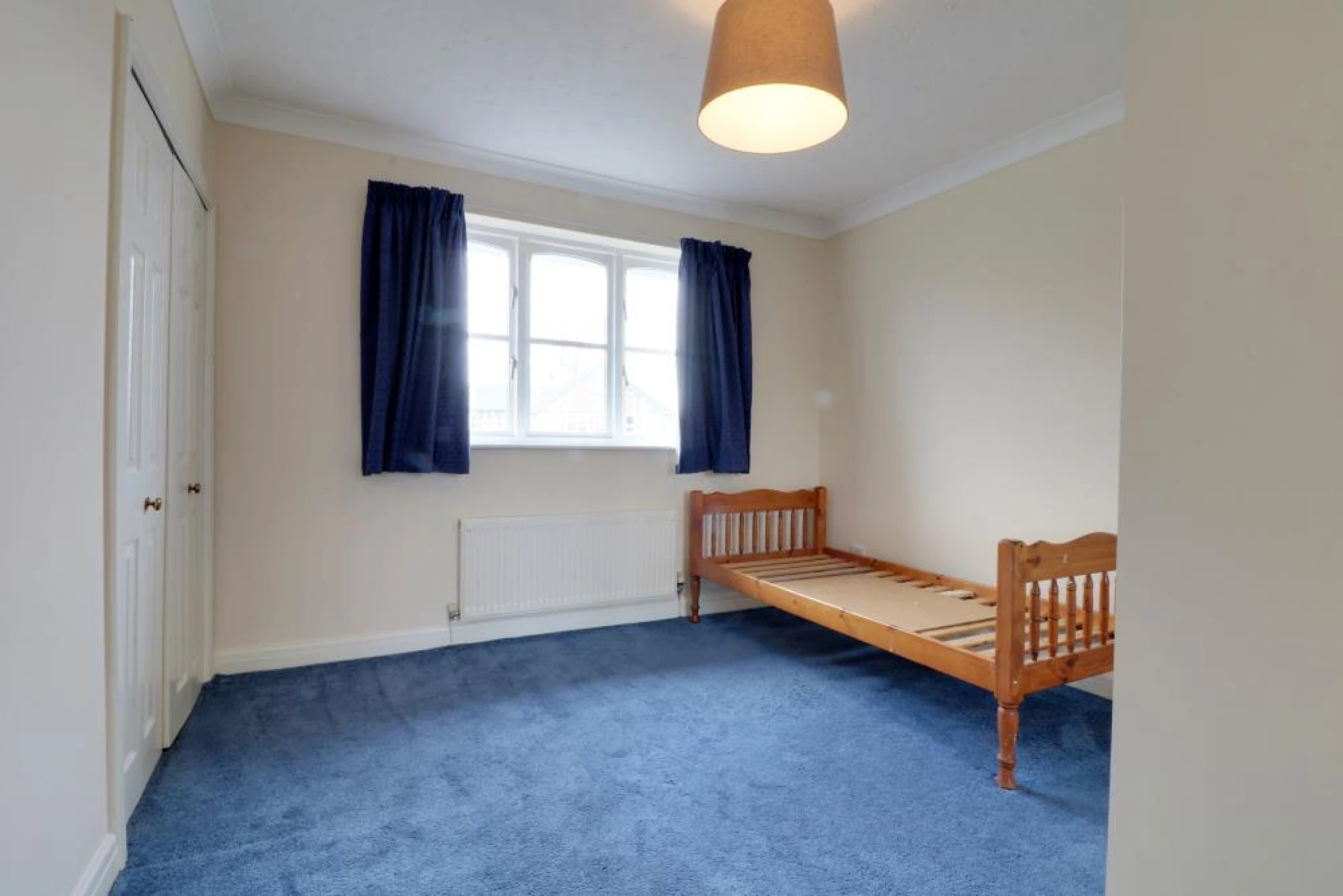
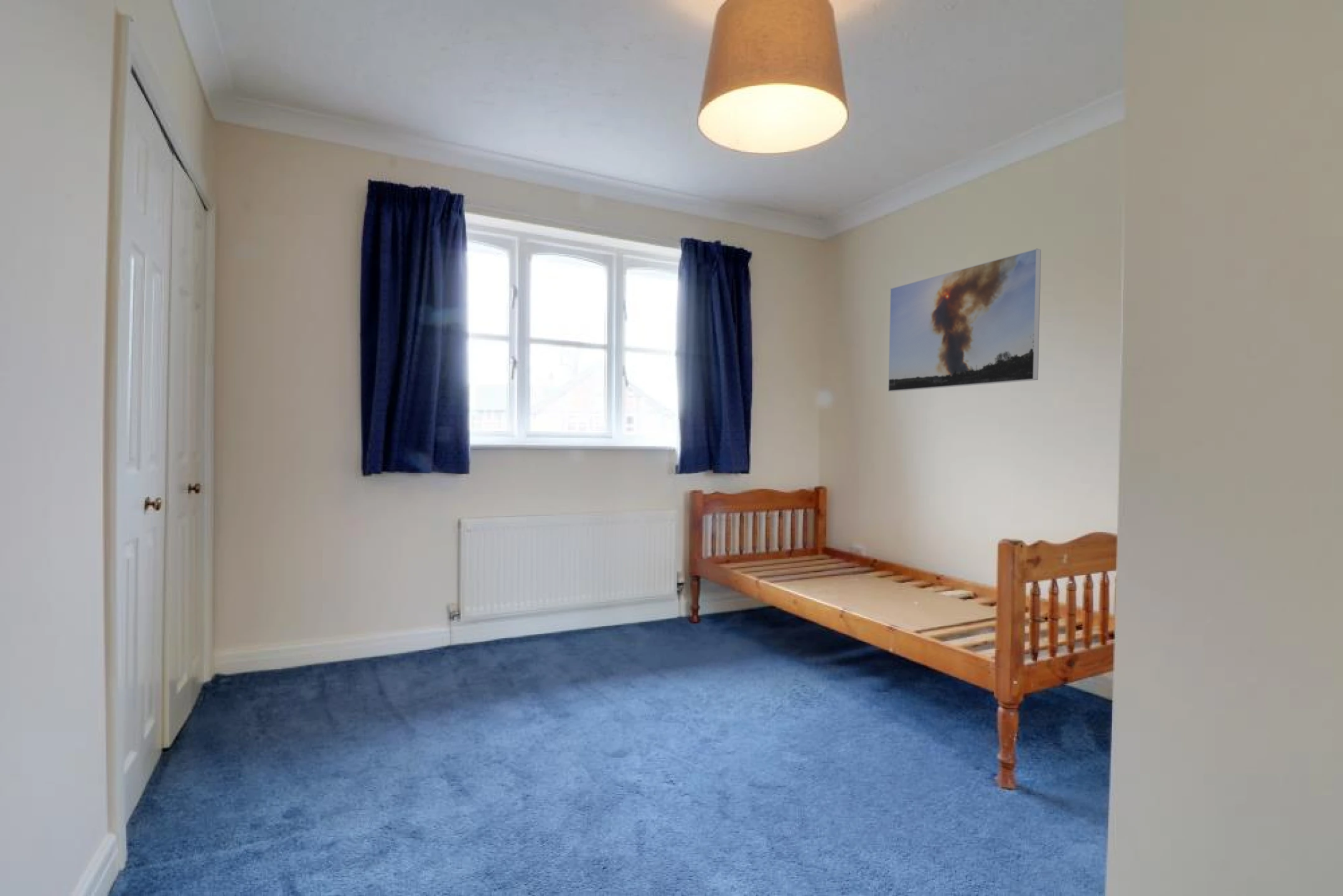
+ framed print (955, 329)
